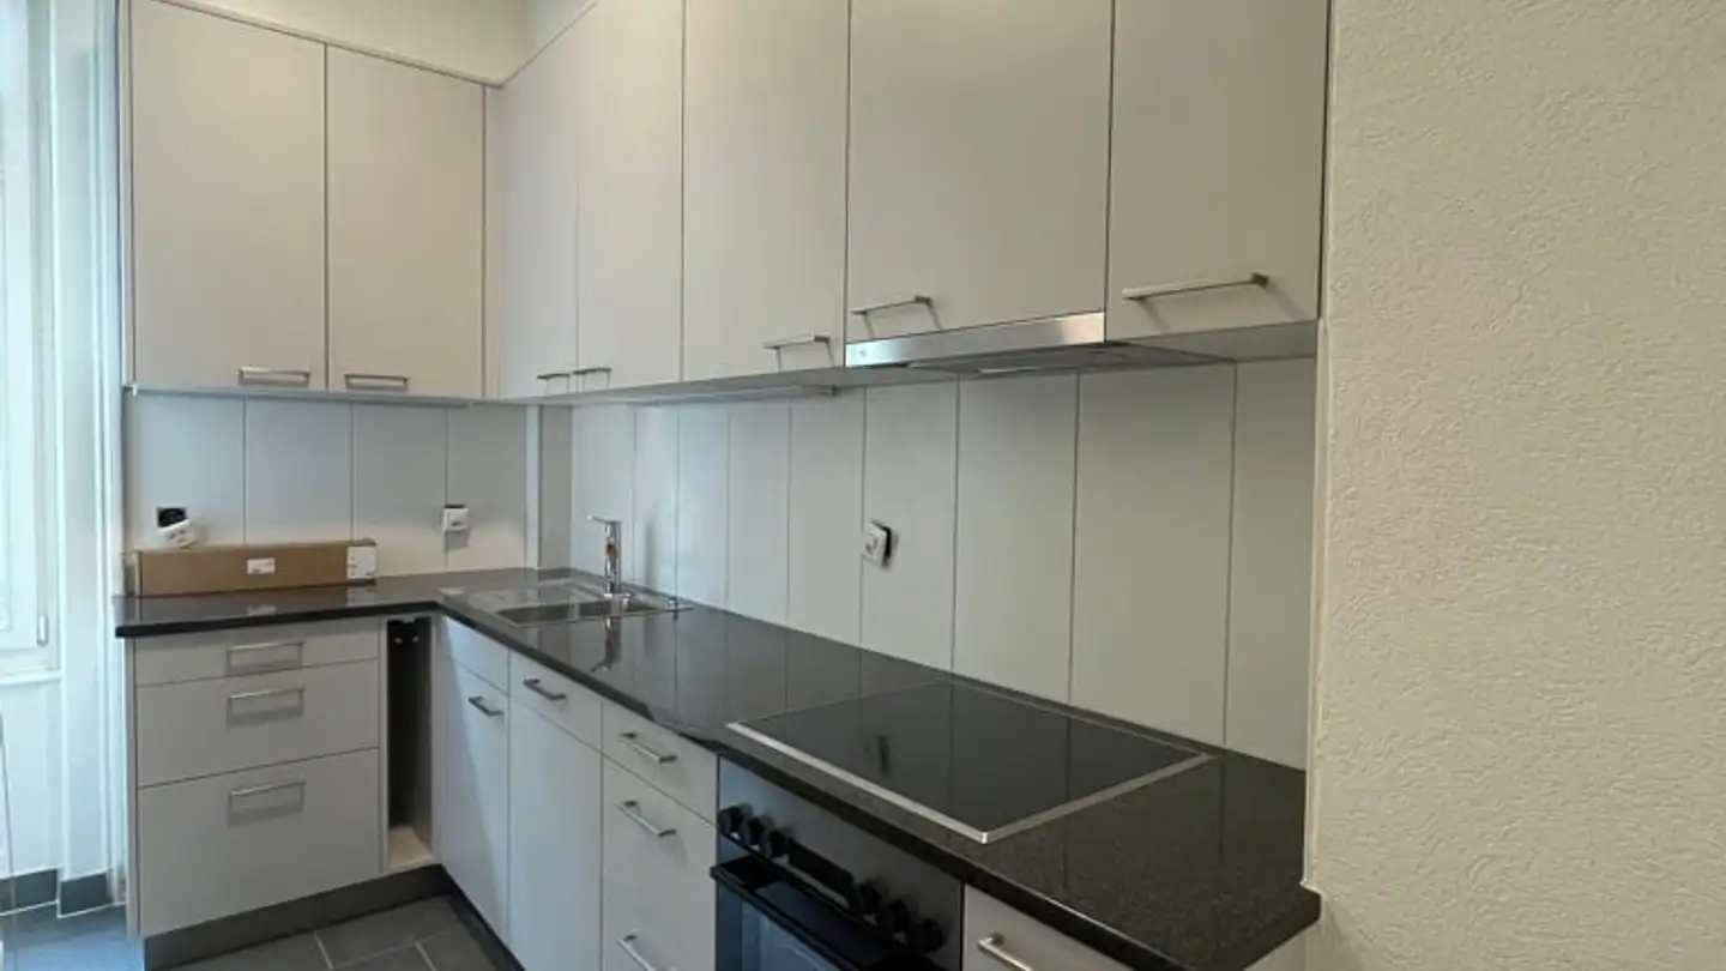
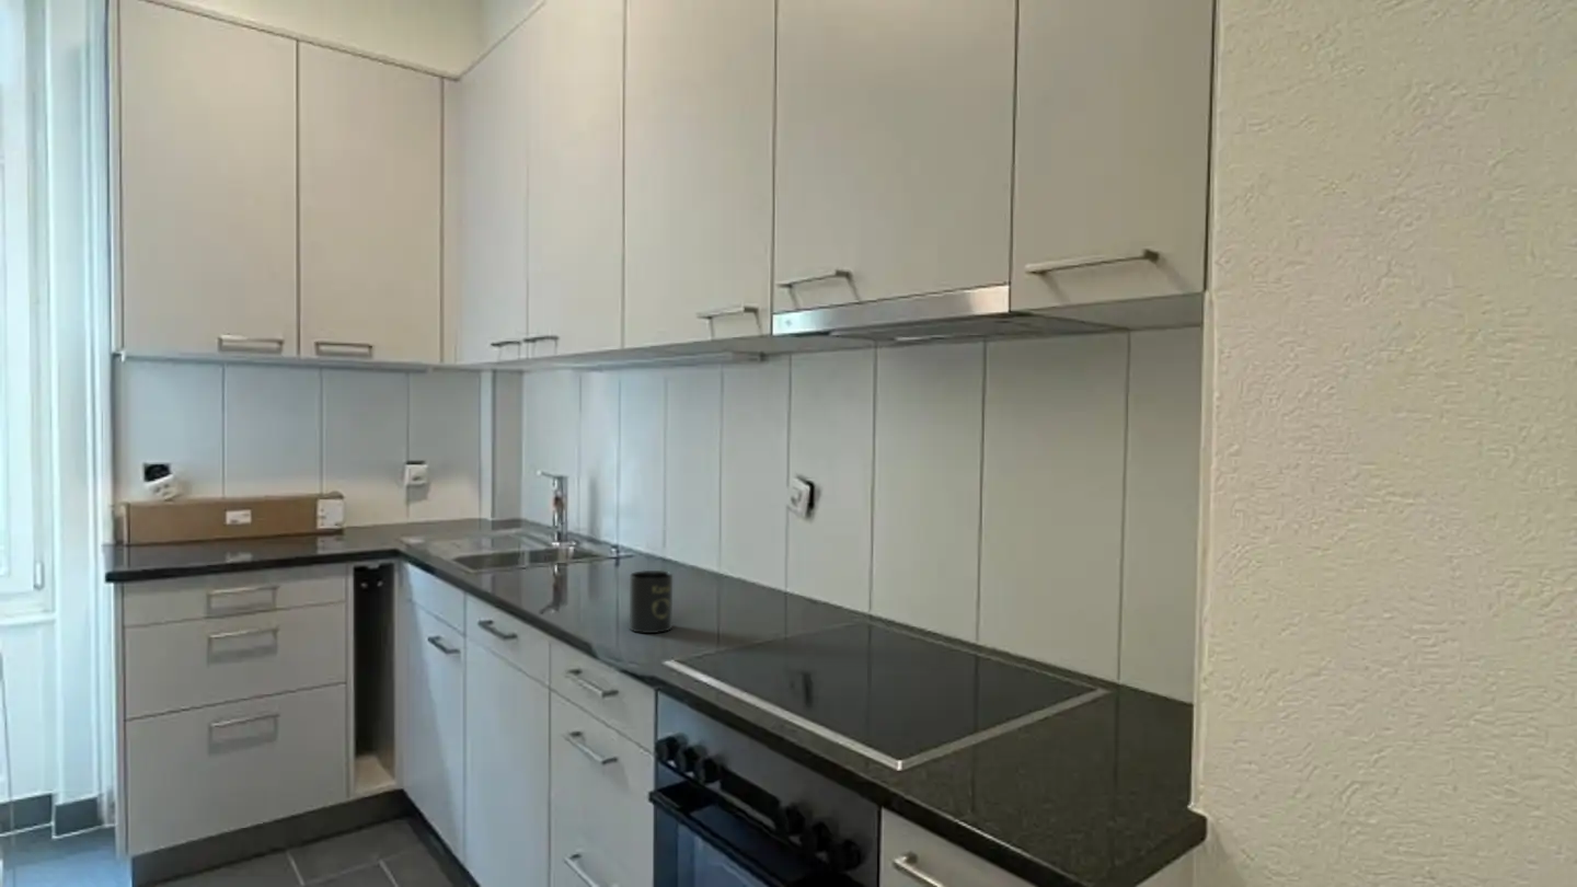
+ mug (646, 599)
